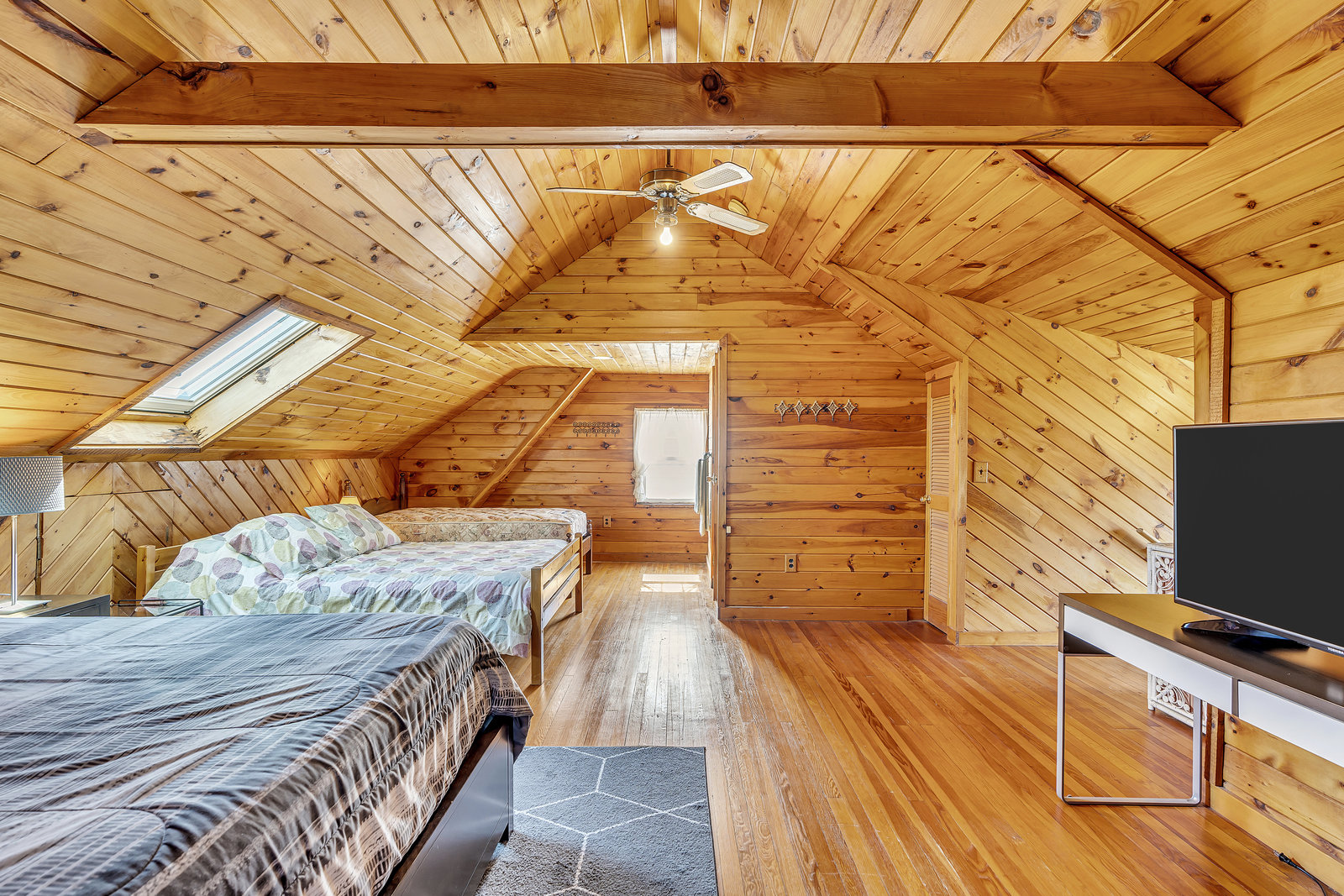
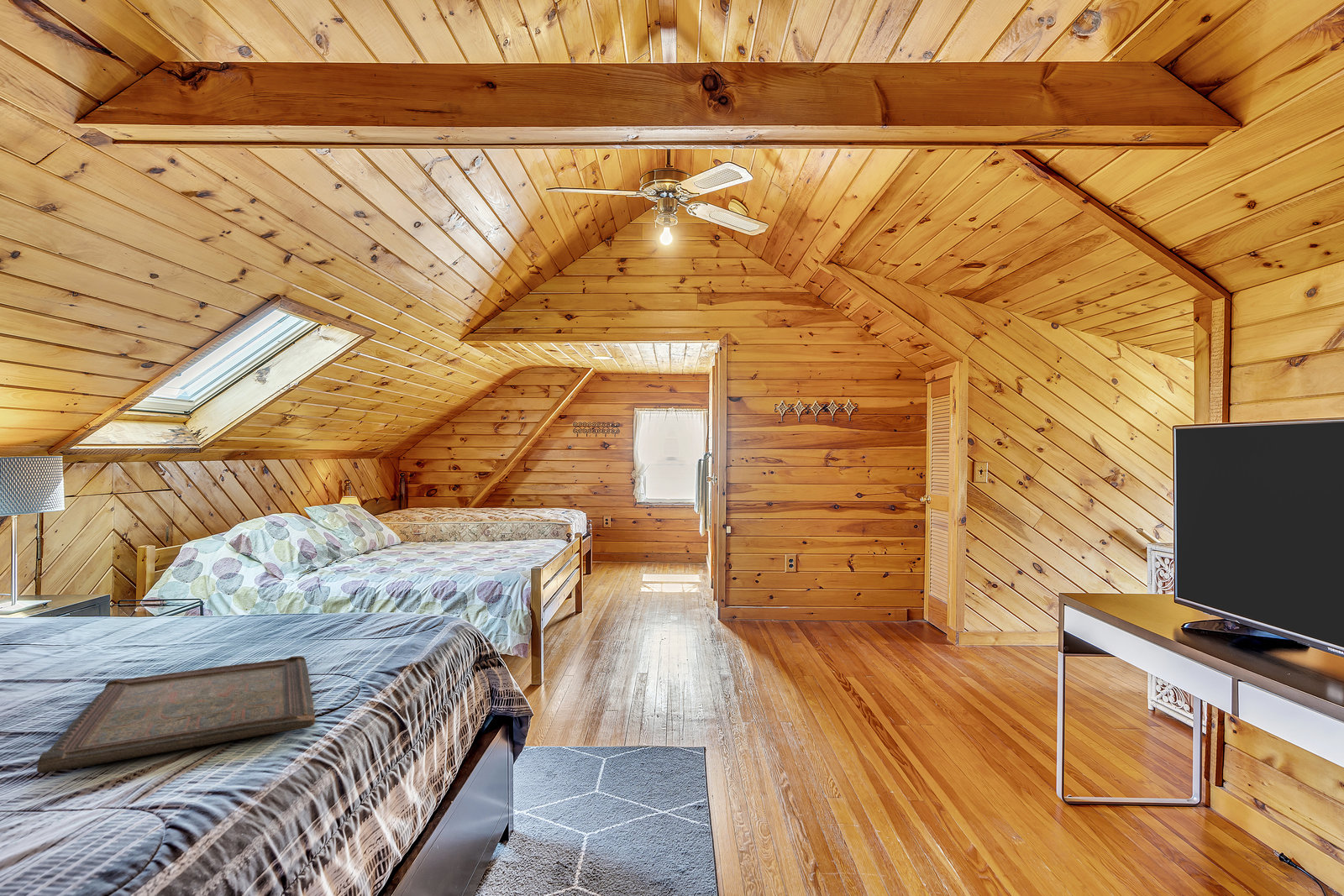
+ serving tray (204, 700)
